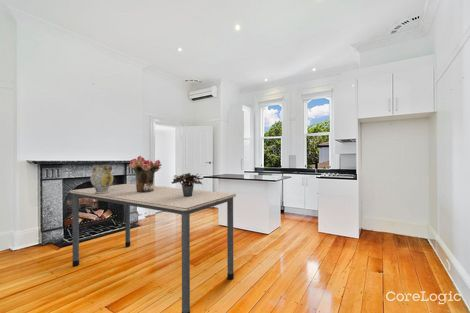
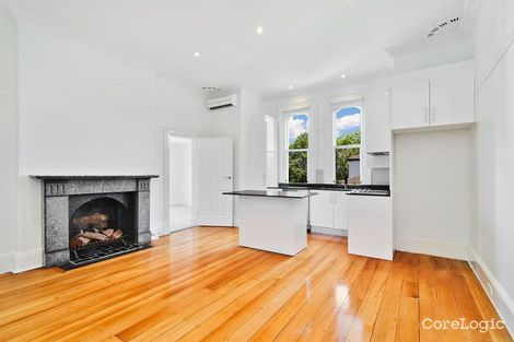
- potted plant (187, 184)
- bouquet (146, 173)
- dining table (129, 231)
- ceramic jug (102, 178)
